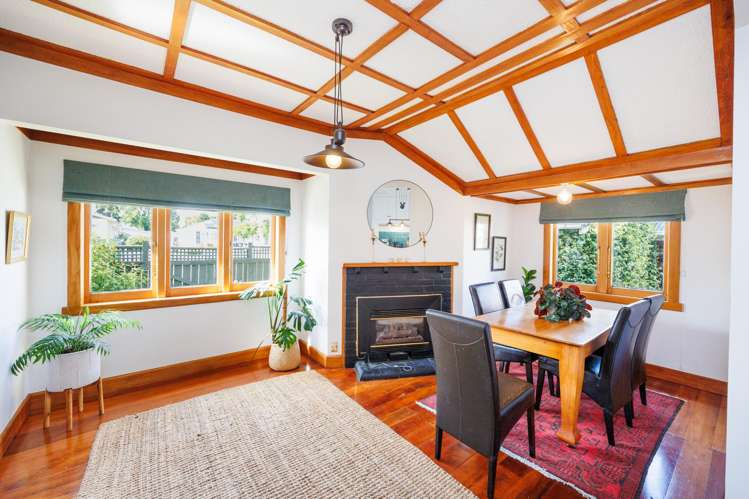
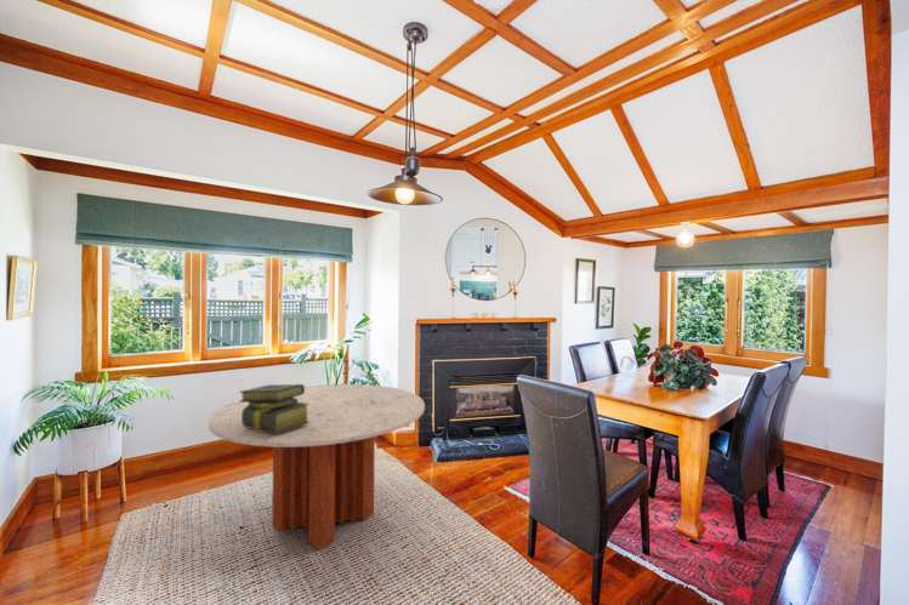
+ stack of books (273, 405)
+ coffee table (324, 462)
